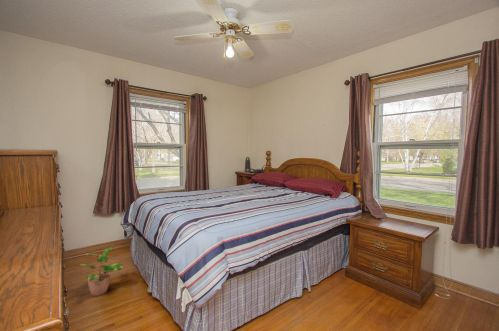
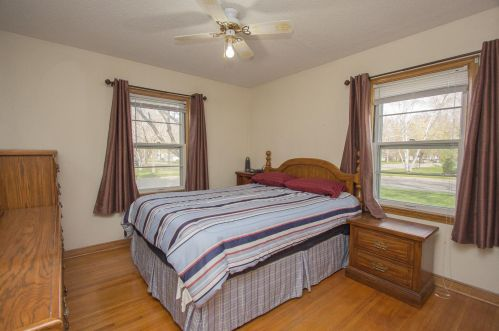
- potted plant (100, 270)
